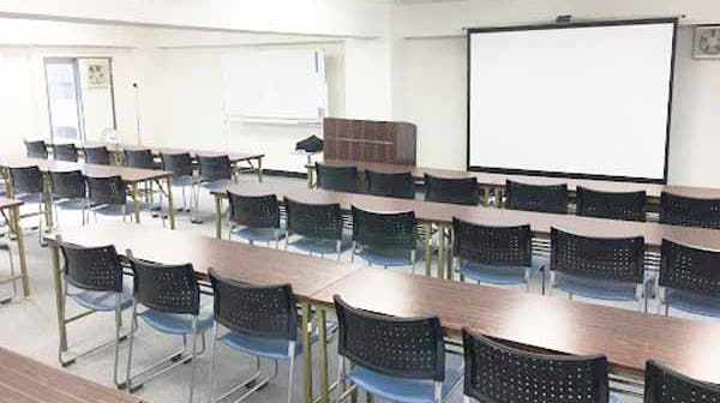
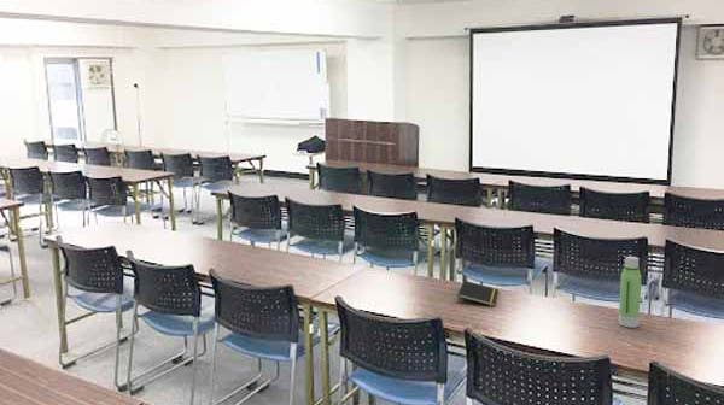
+ notepad (478, 292)
+ water bottle (629, 290)
